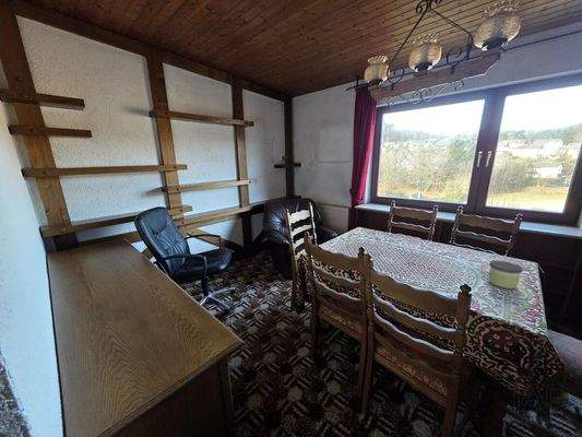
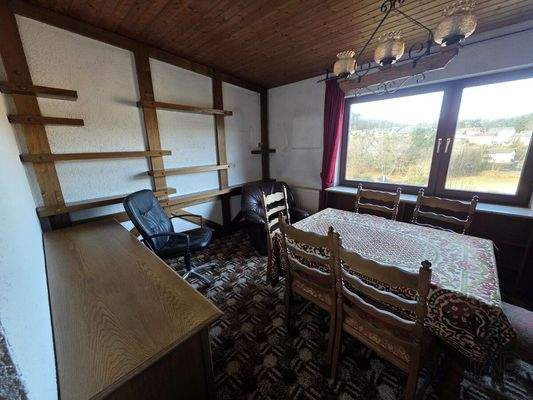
- candle (503, 274)
